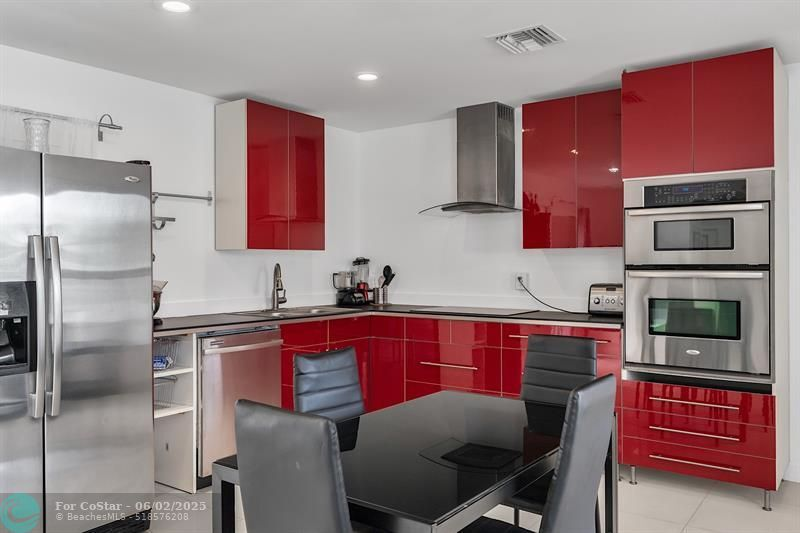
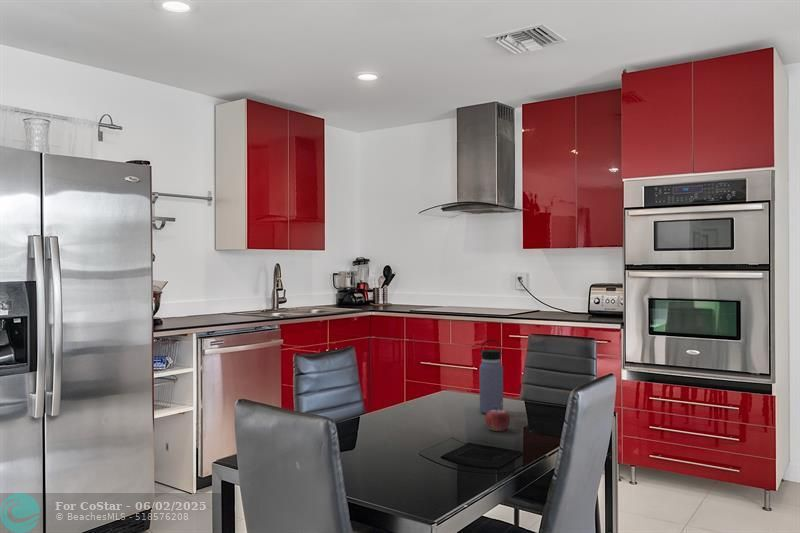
+ water bottle (491, 376)
+ fruit (497, 417)
